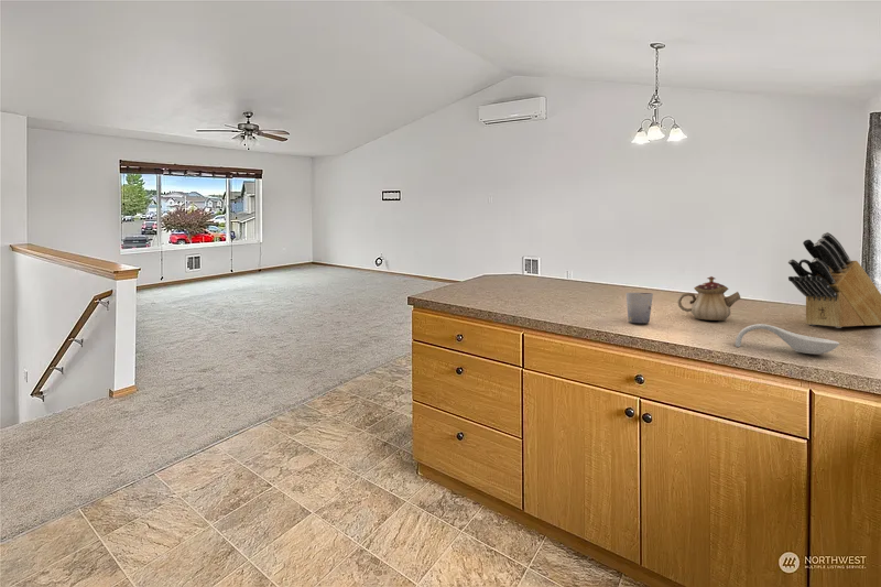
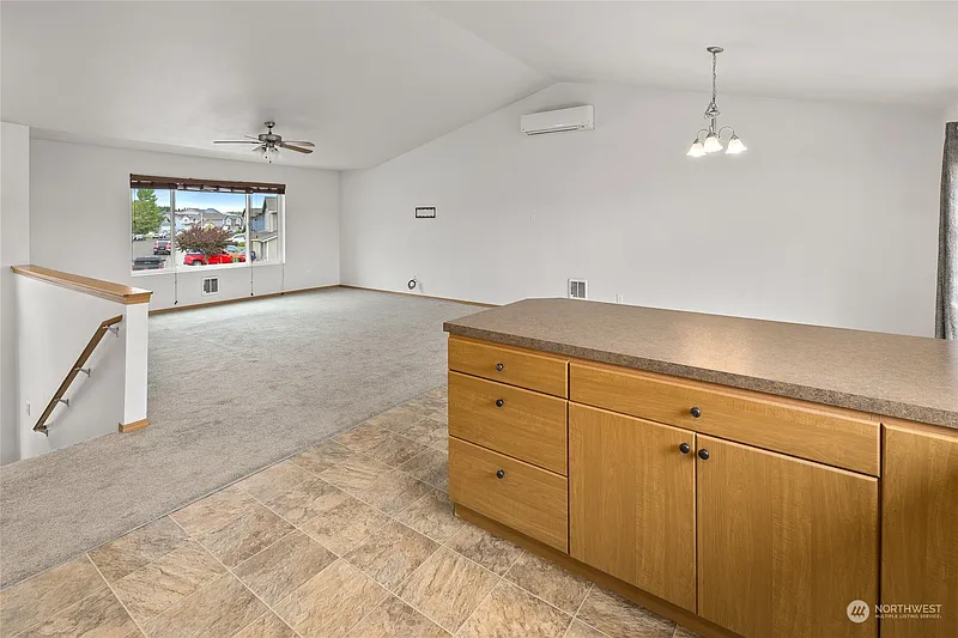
- knife block (841, 280)
- teapot (707, 297)
- spoon rest (784, 338)
- cup (639, 307)
